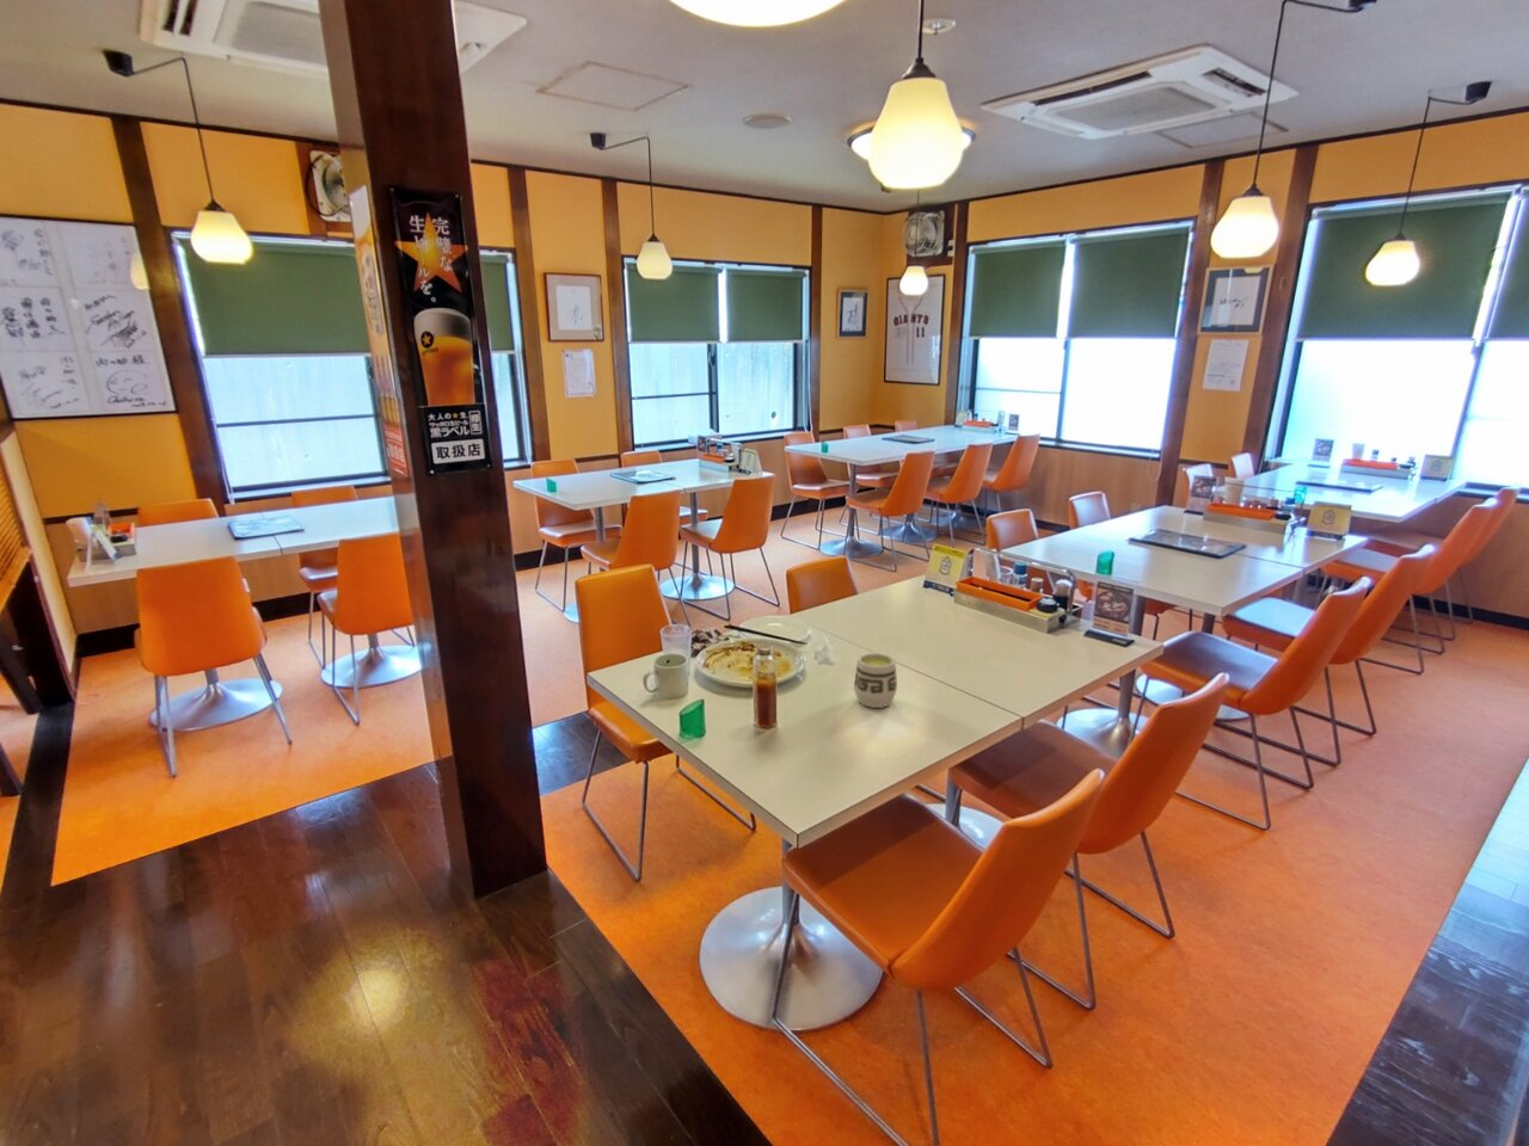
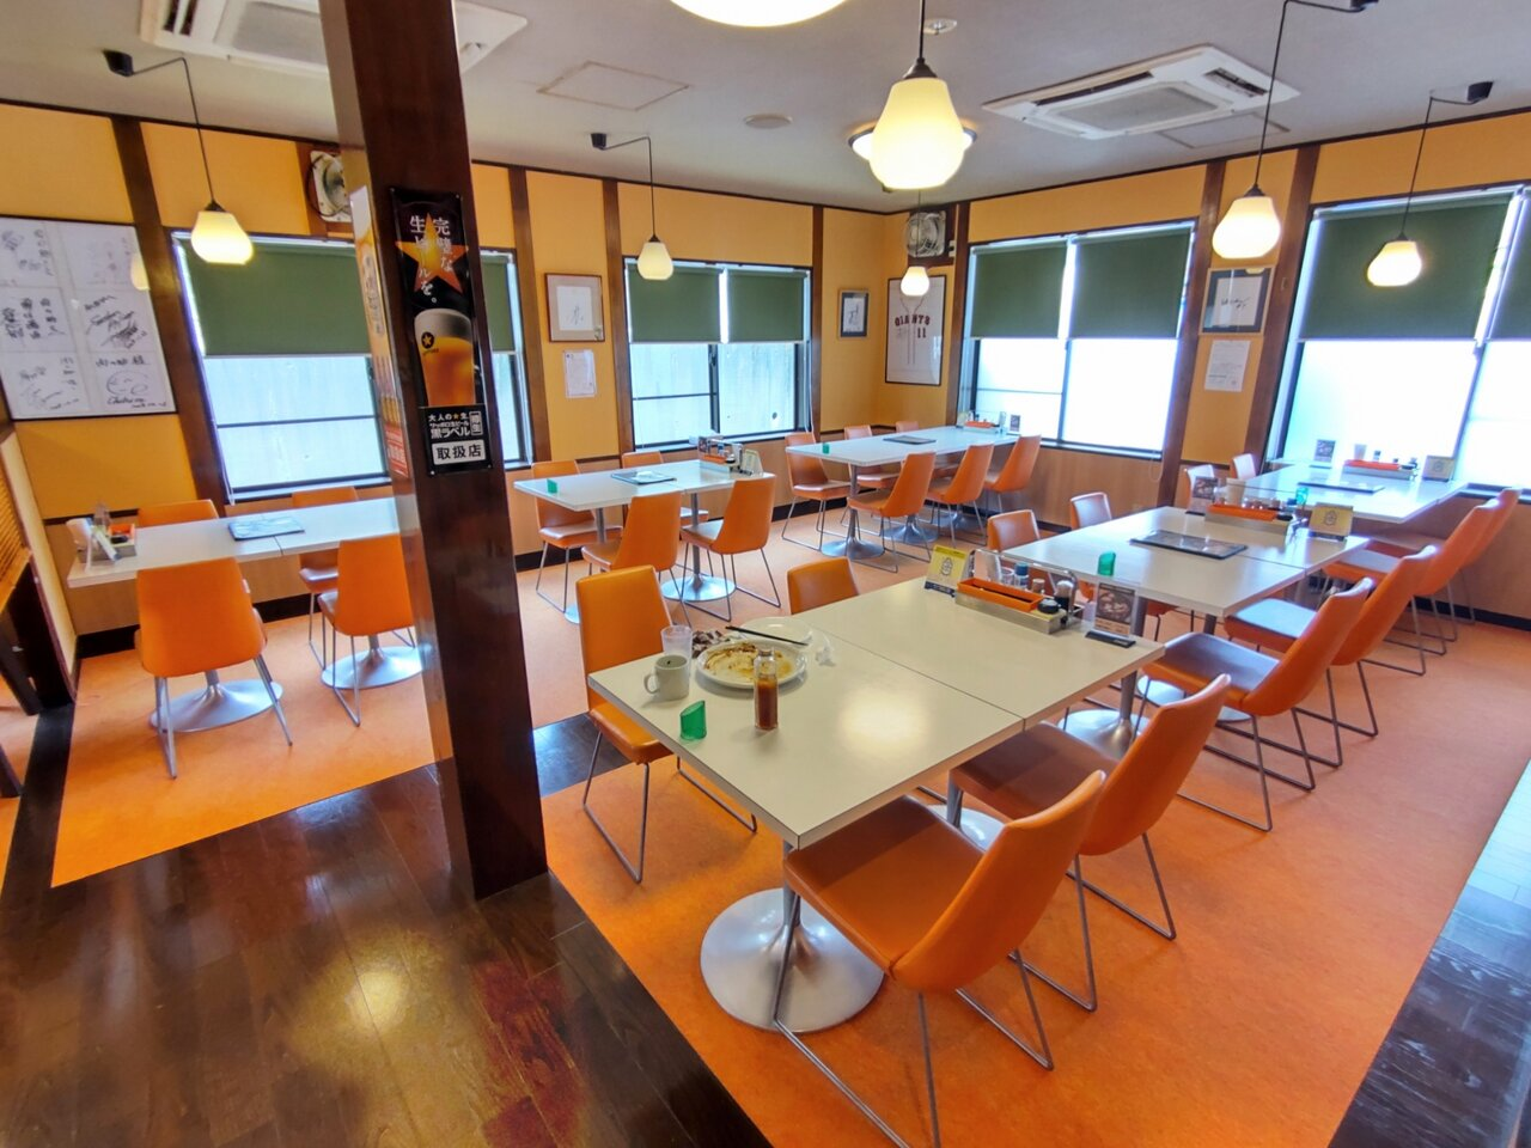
- cup (875, 680)
